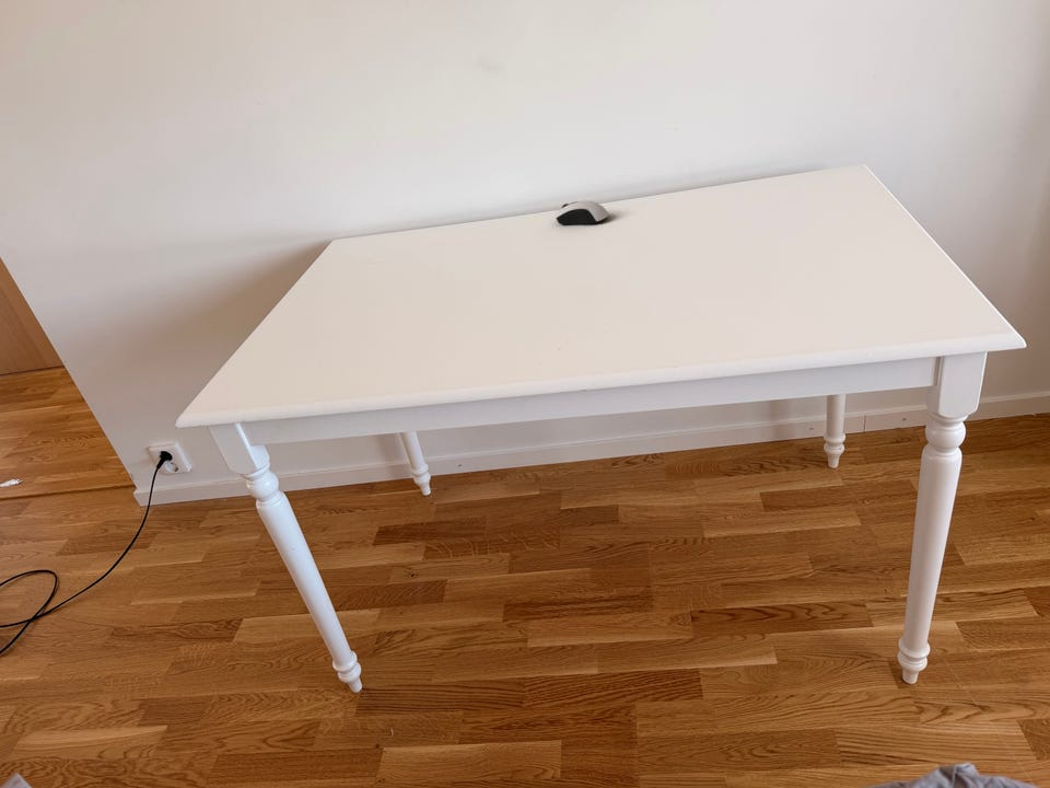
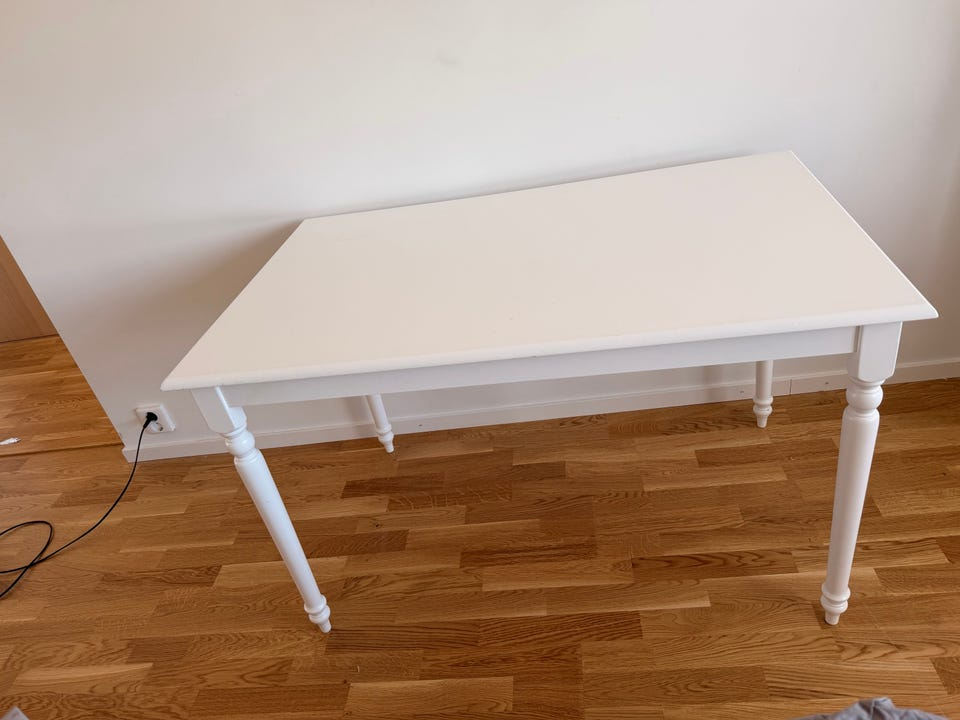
- computer mouse (581, 210)
